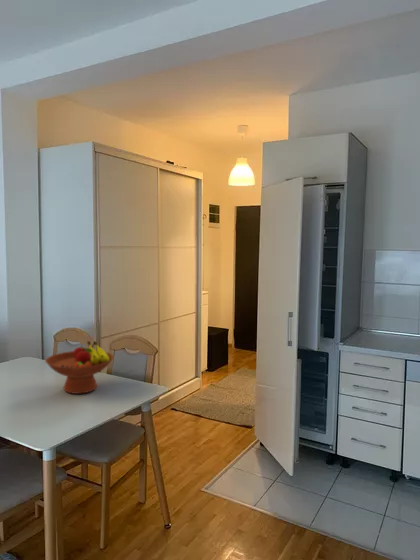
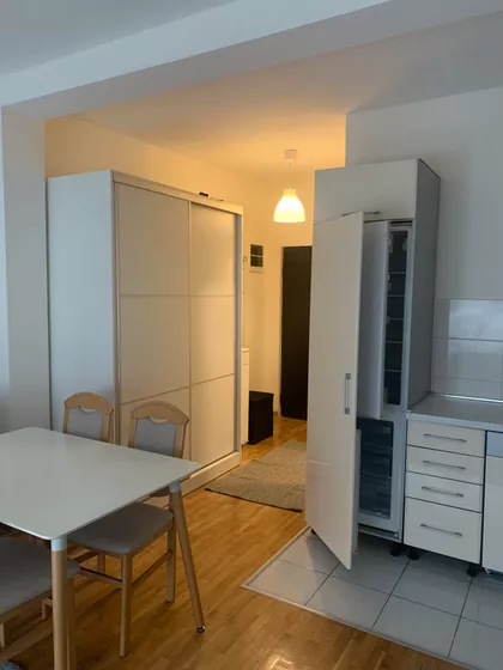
- fruit bowl (80, 367)
